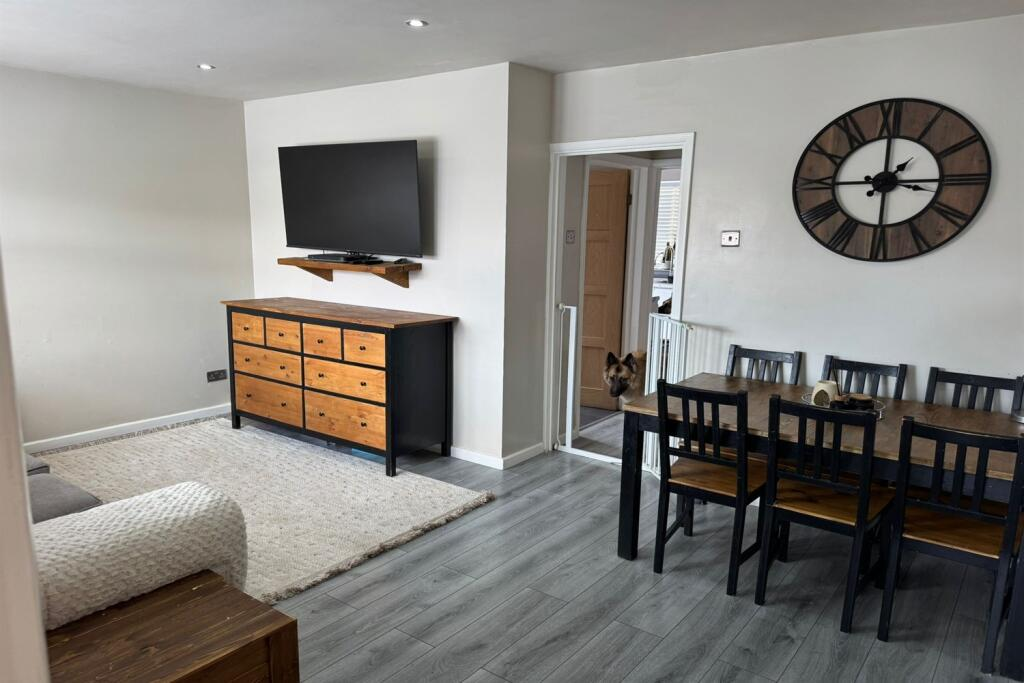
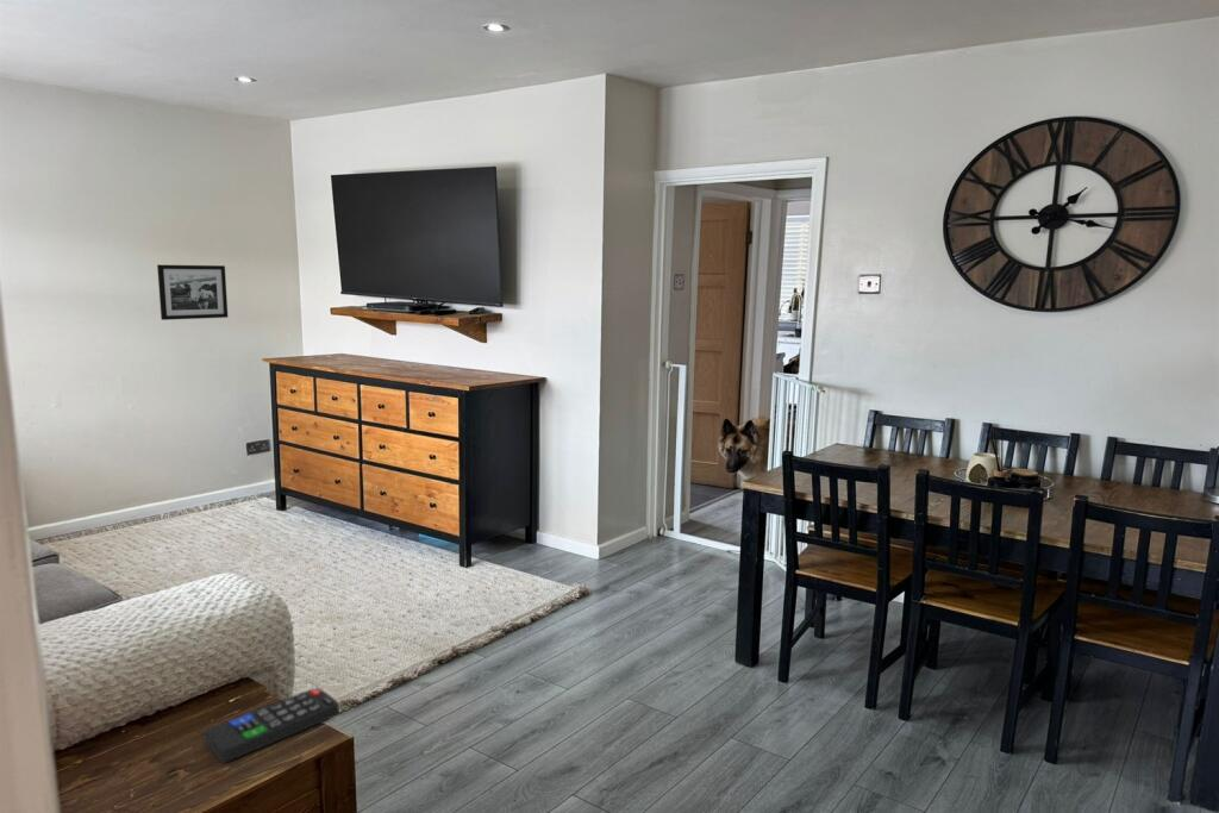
+ picture frame (193, 292)
+ remote control (274, 721)
